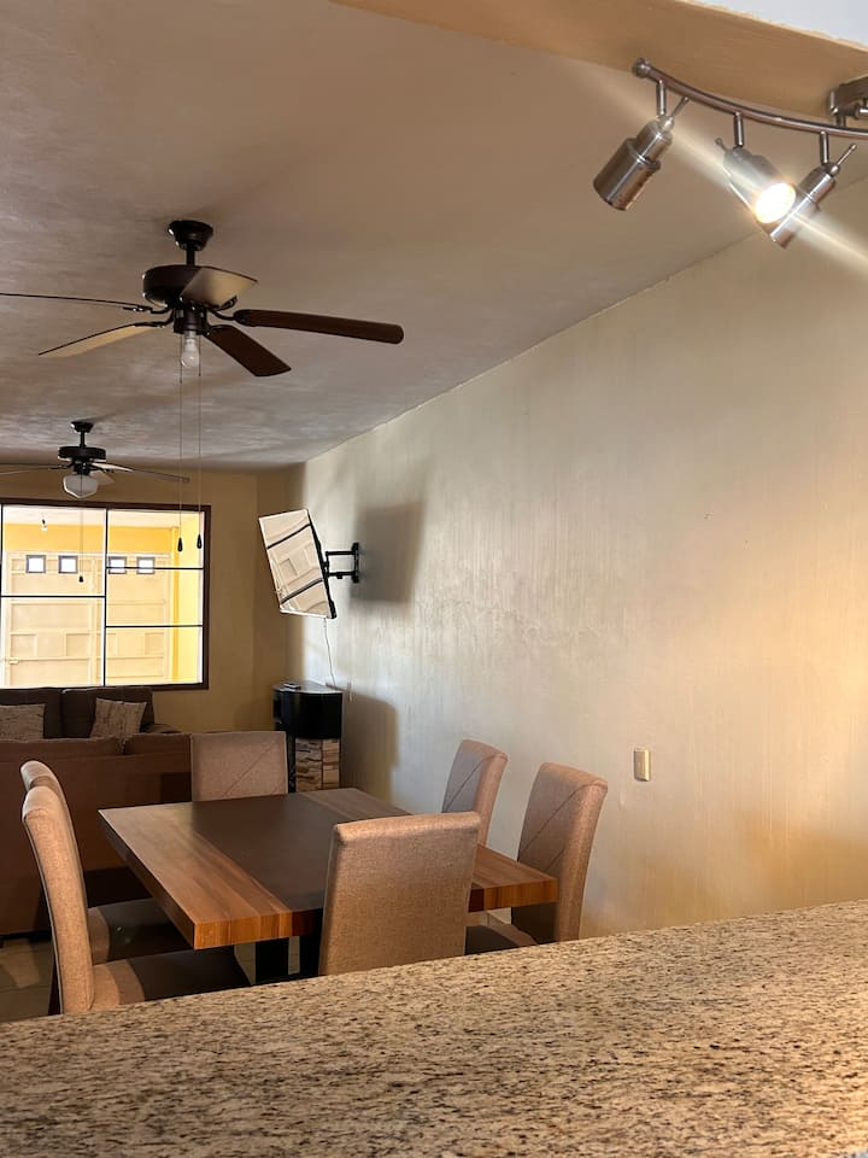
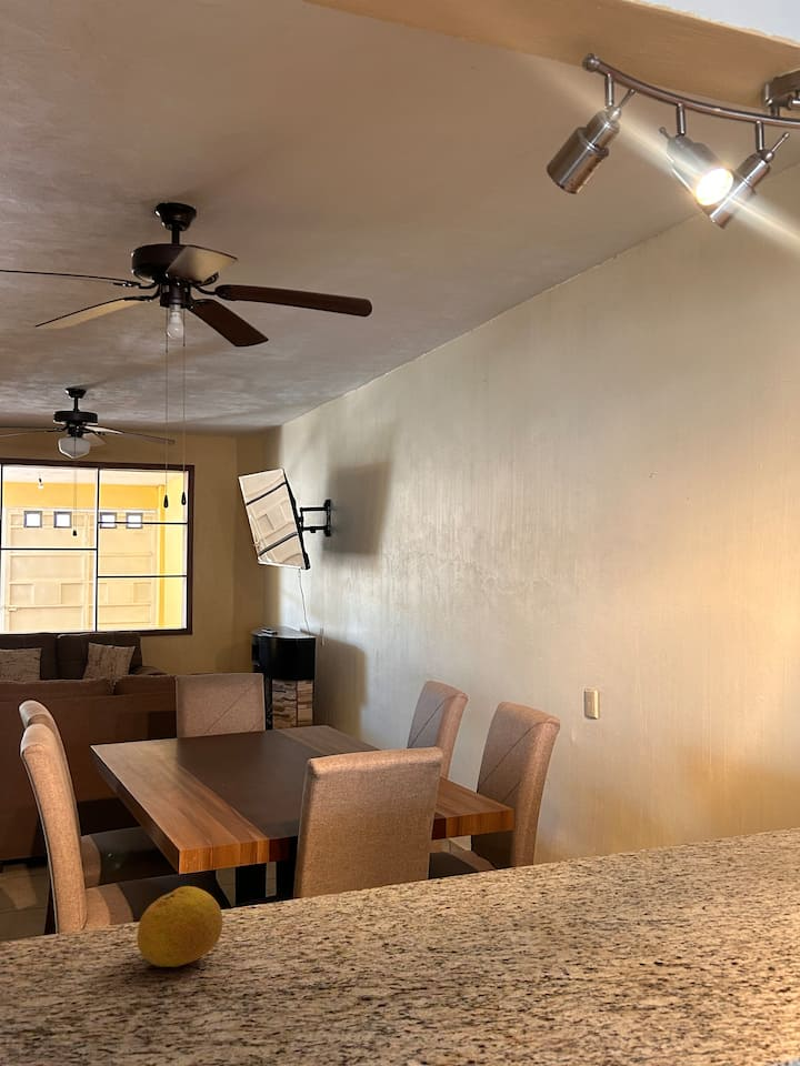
+ fruit (180, 925)
